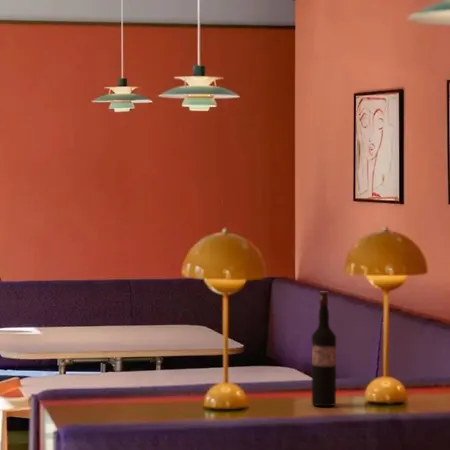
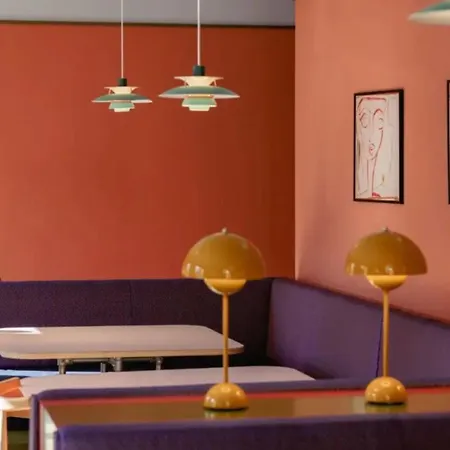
- wine bottle (323, 348)
